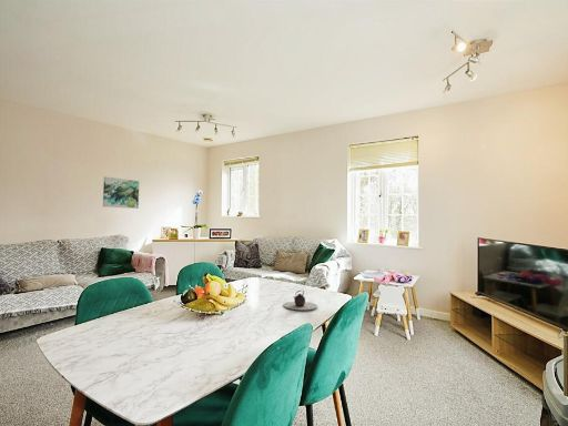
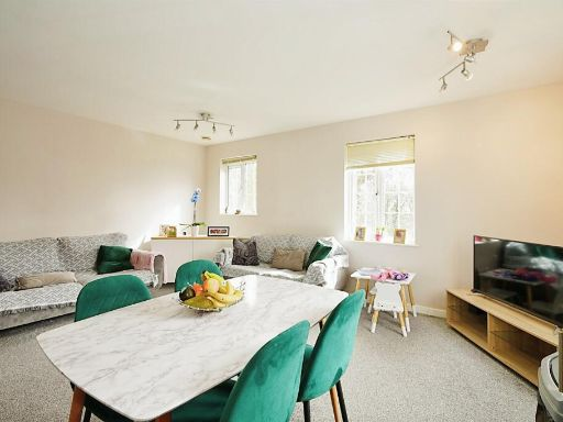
- wall art (121, 193)
- teapot (300, 297)
